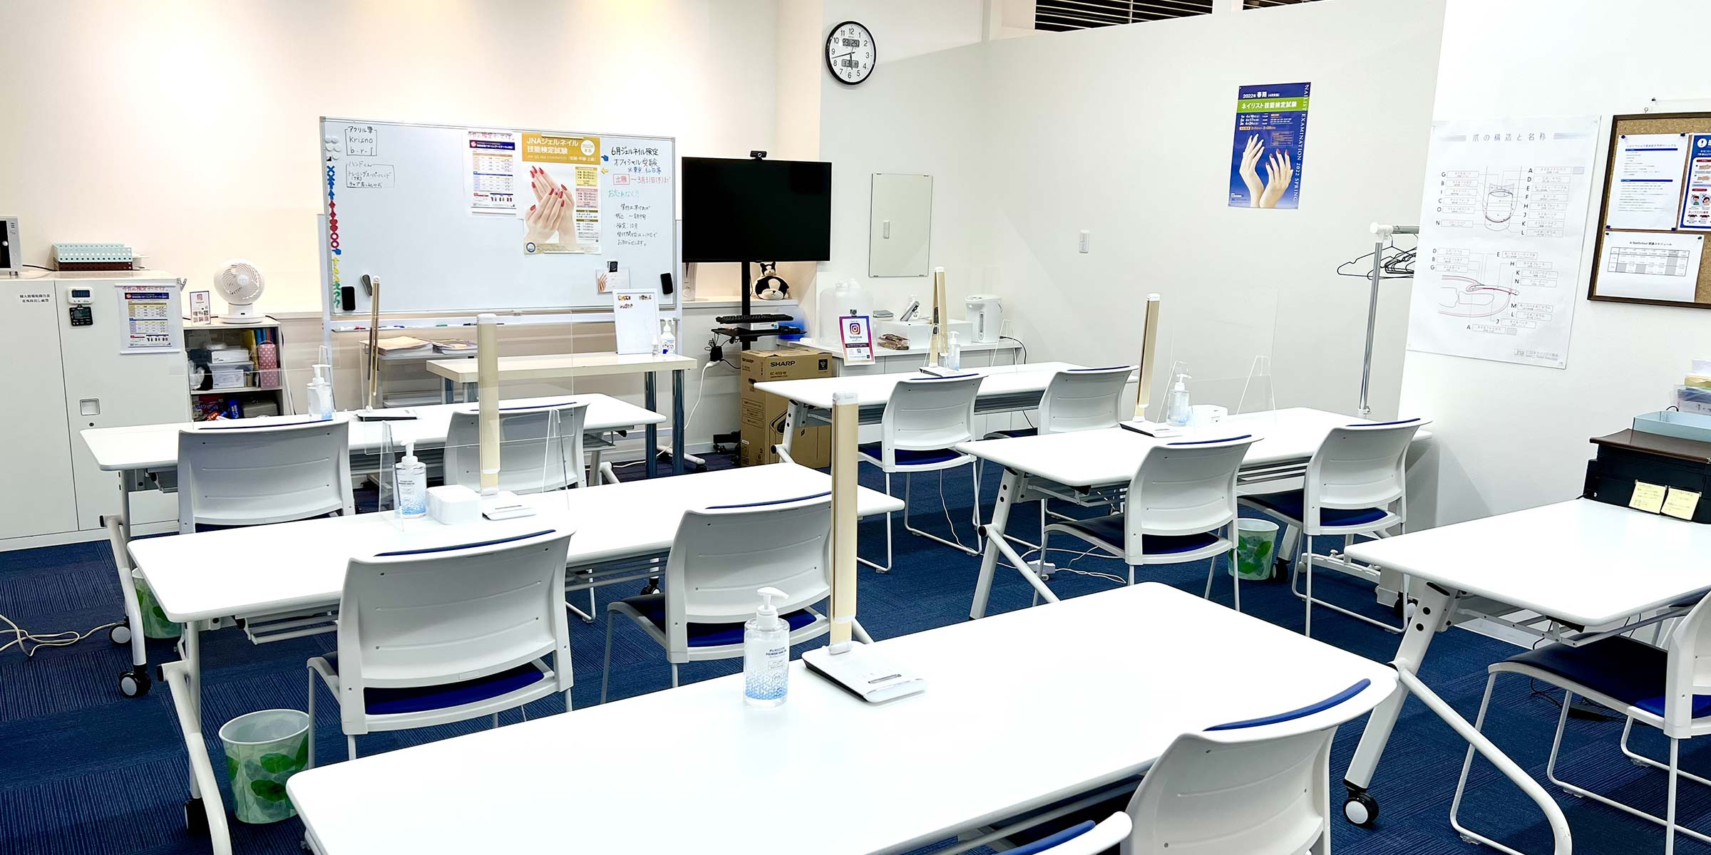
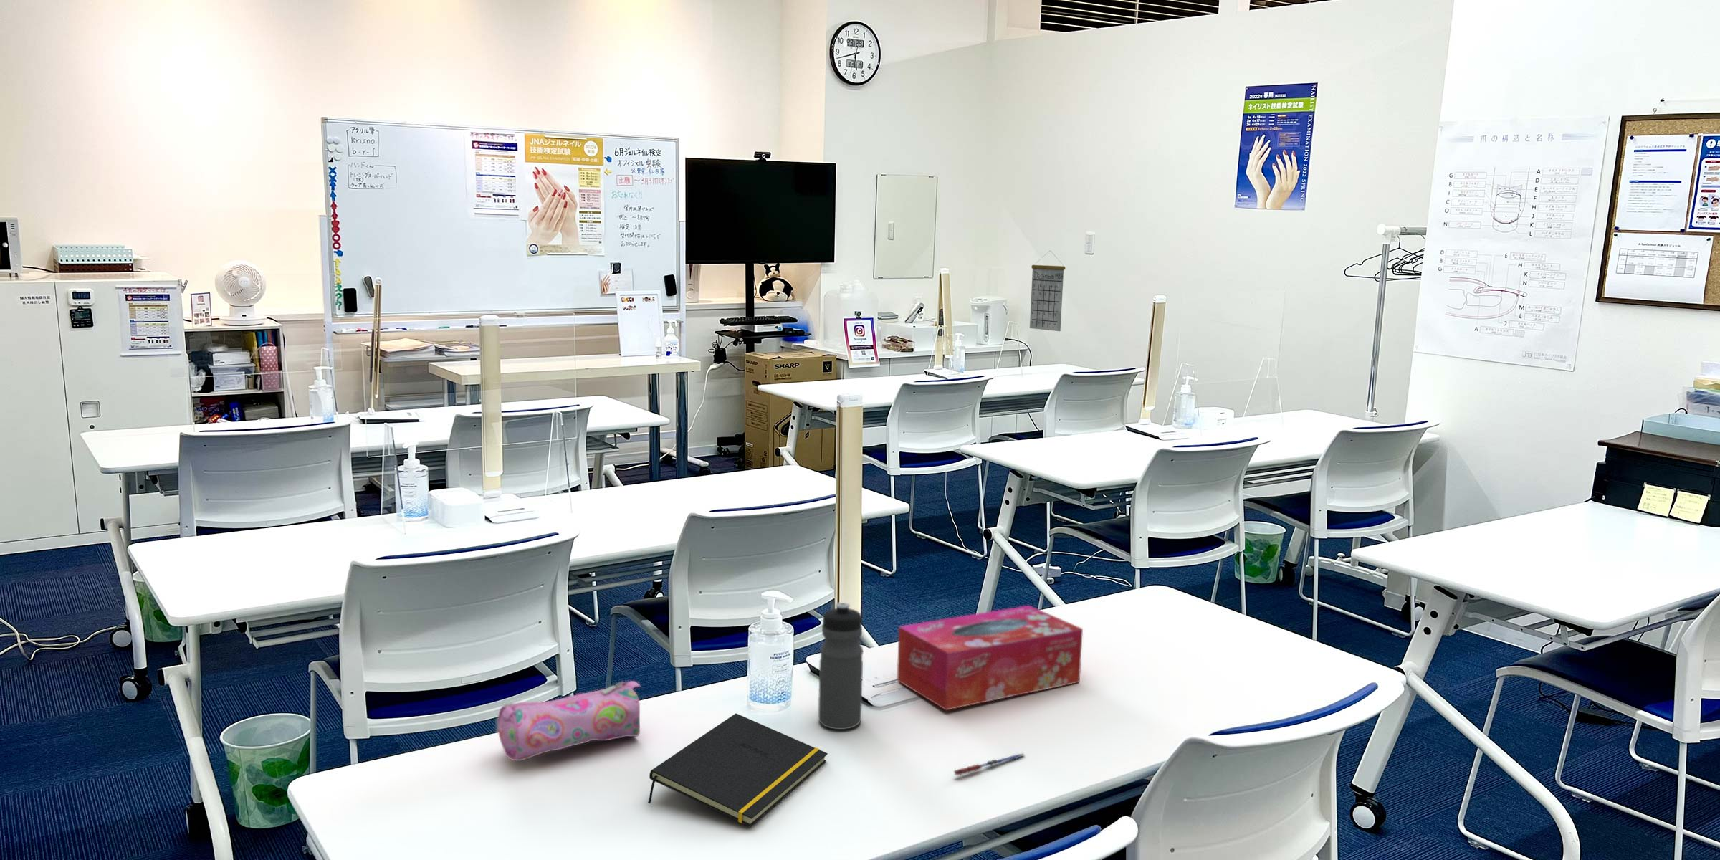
+ pen (989, 762)
+ water bottle (840, 663)
+ pencil case (573, 718)
+ calendar (1048, 290)
+ notepad (742, 766)
+ tissue box (989, 654)
